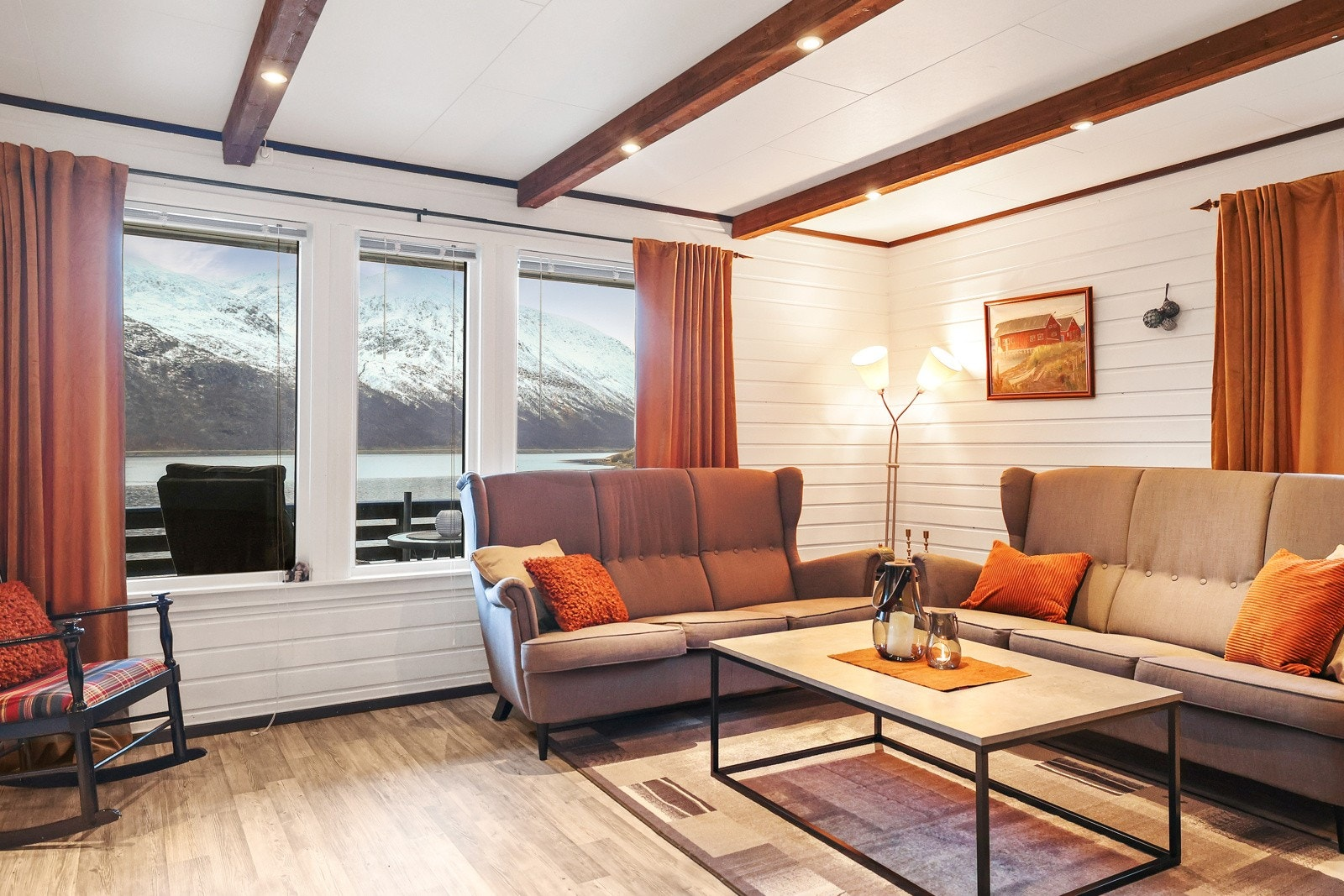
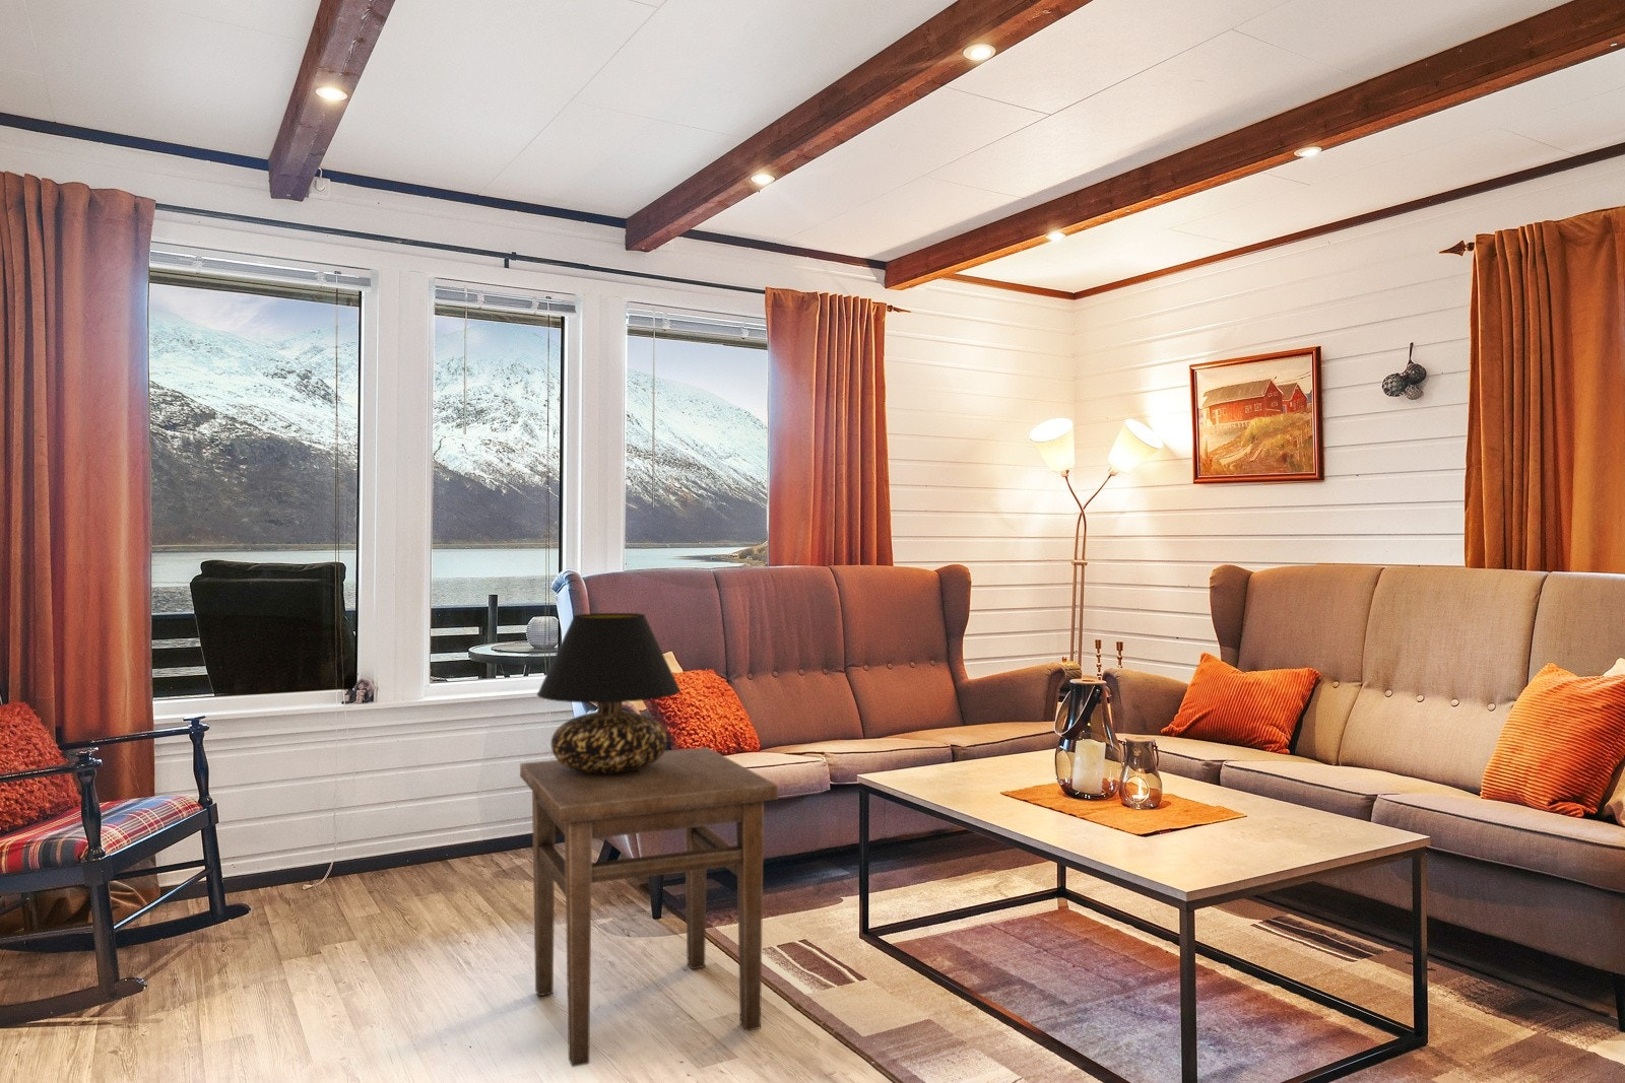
+ table lamp (609, 691)
+ side table (643, 876)
